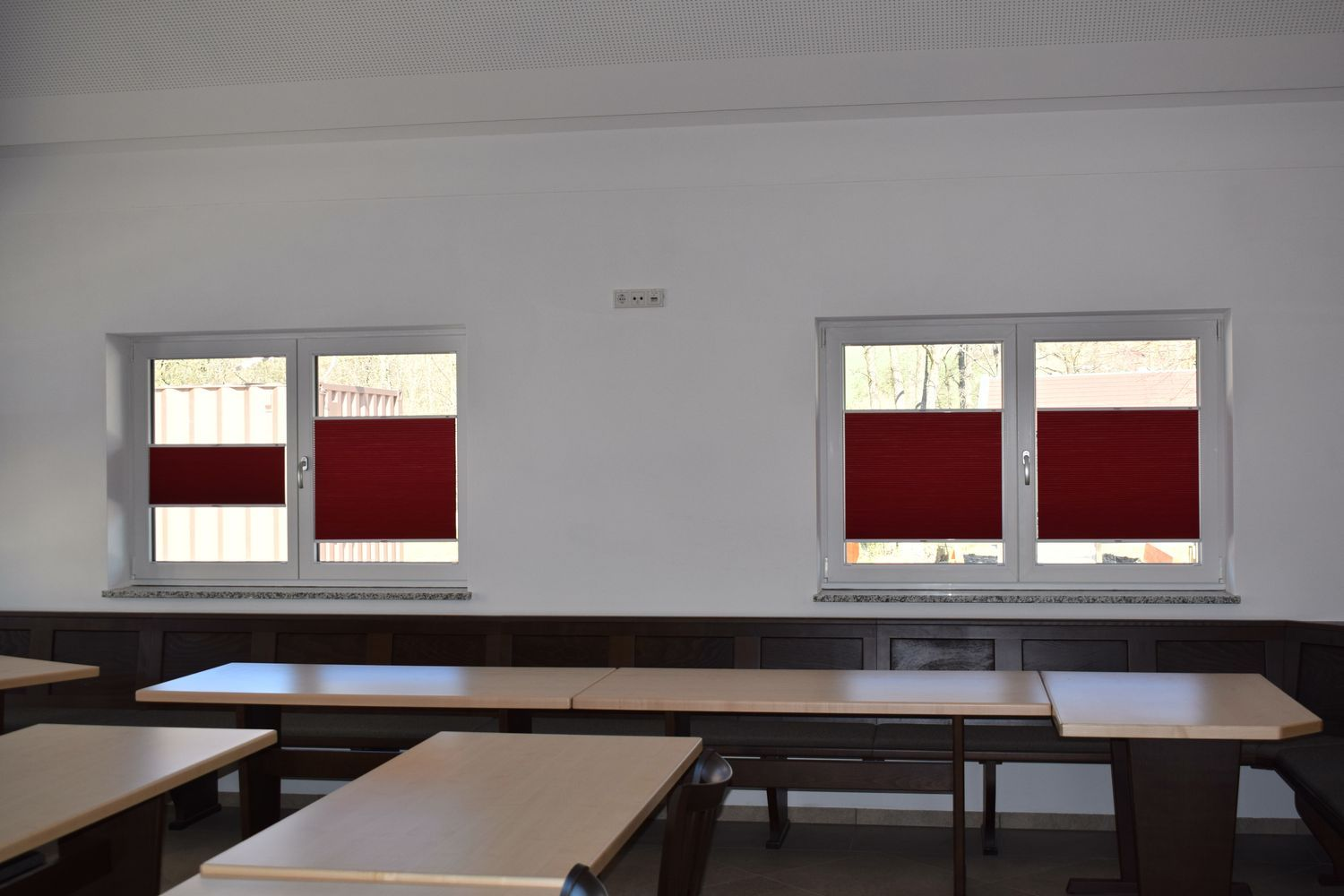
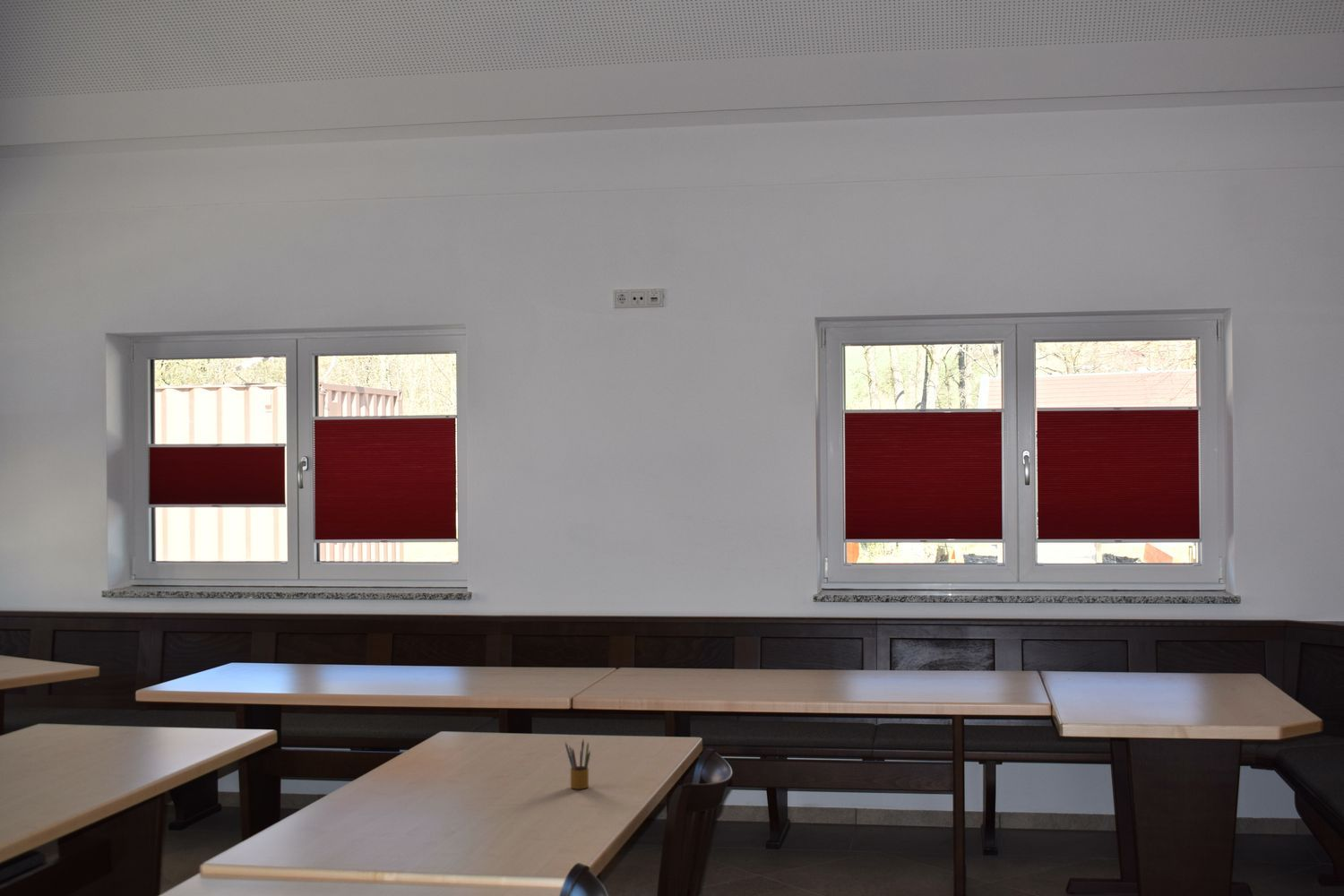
+ pencil box (580, 763)
